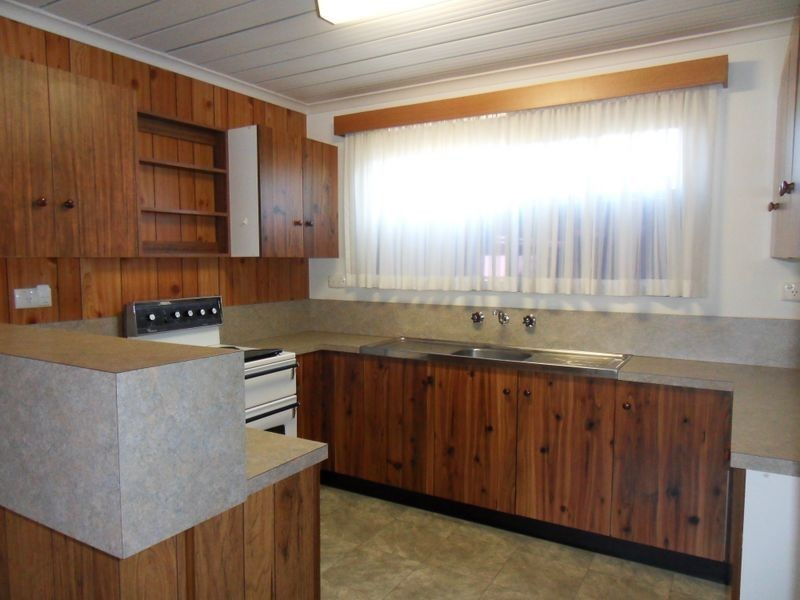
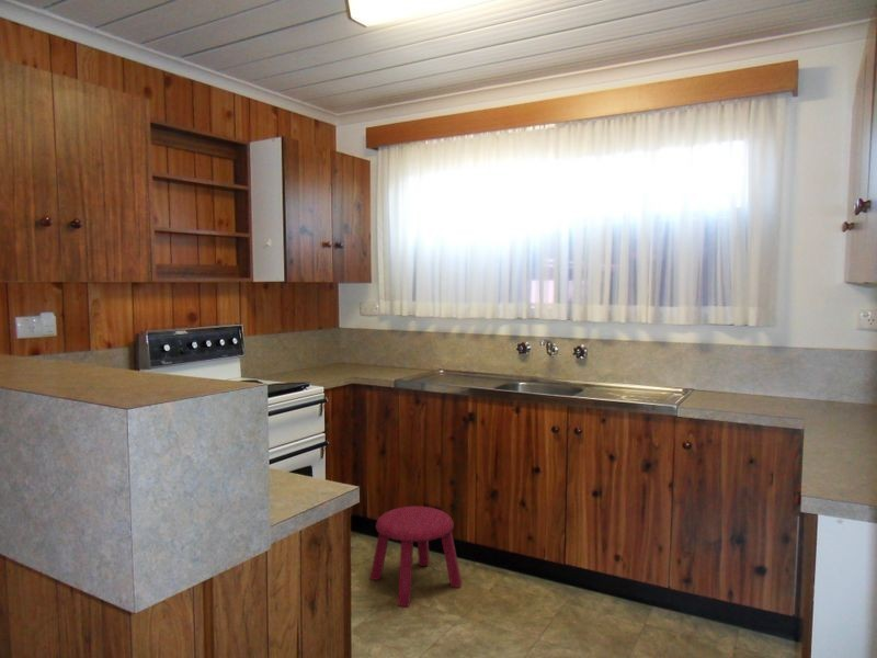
+ stool (412, 549)
